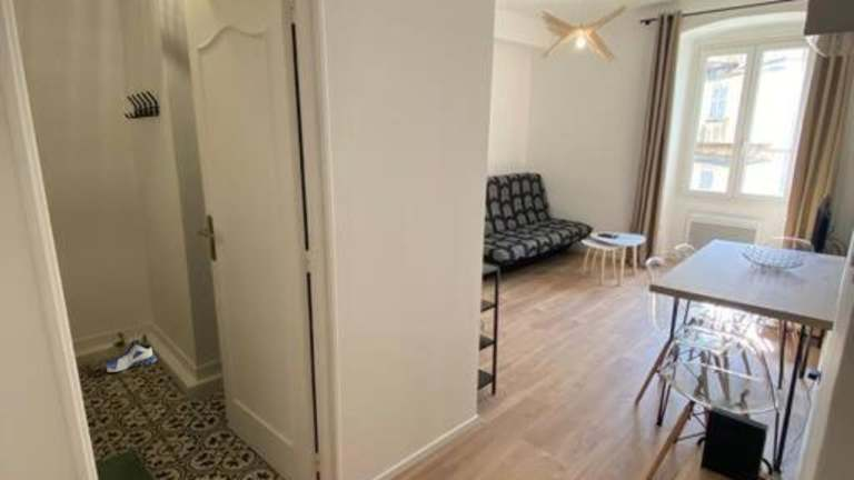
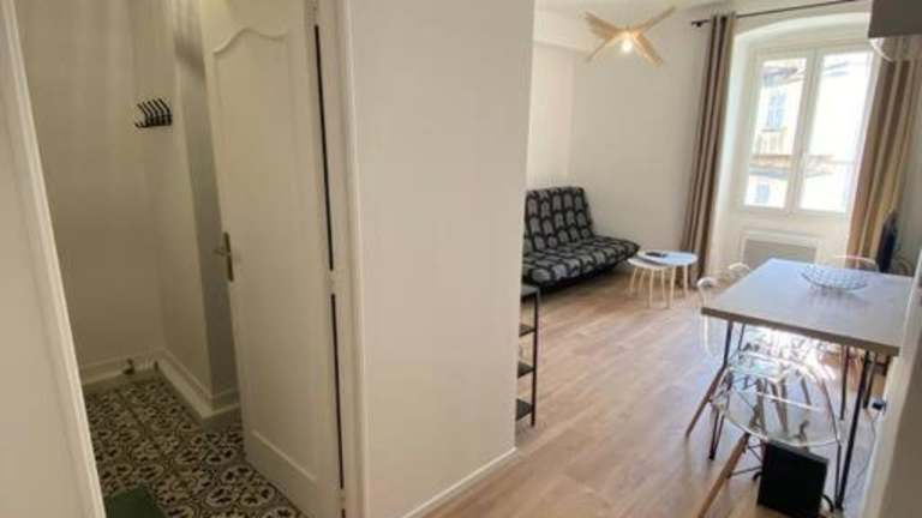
- sneaker (130, 353)
